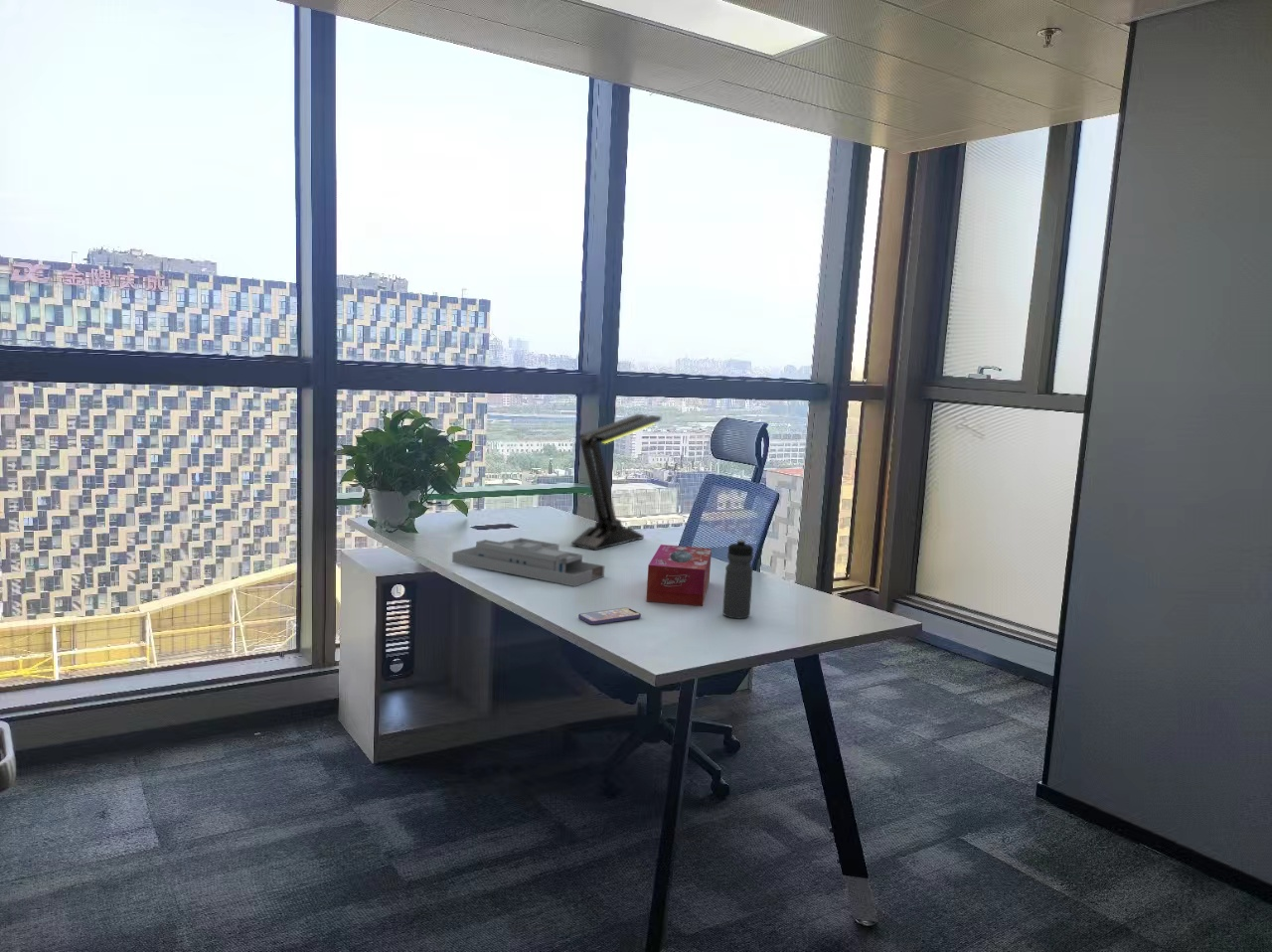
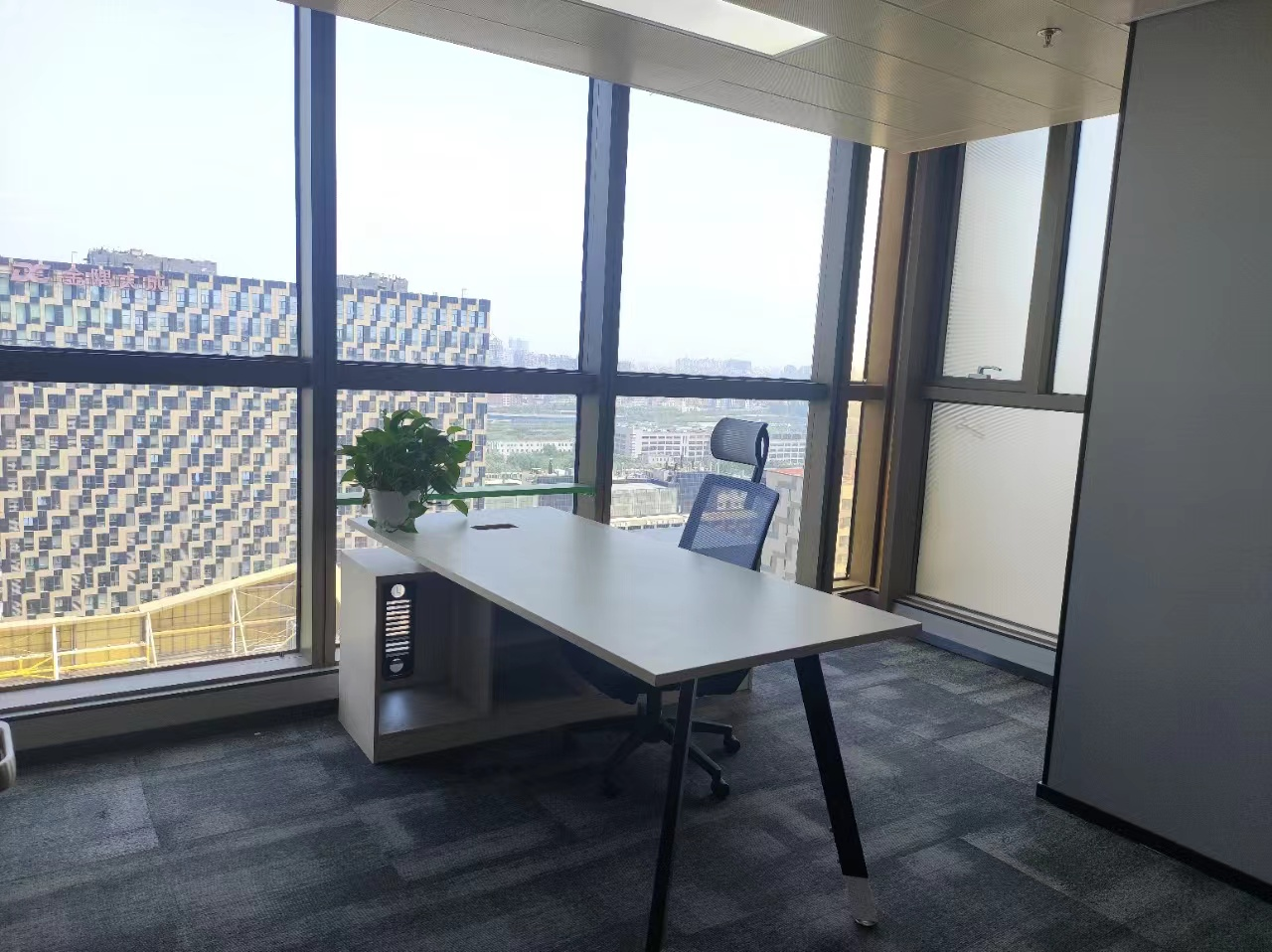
- tissue box (680, 573)
- desk lamp (607, 481)
- desk organizer (528, 555)
- water bottle (738, 577)
- smartphone (609, 615)
